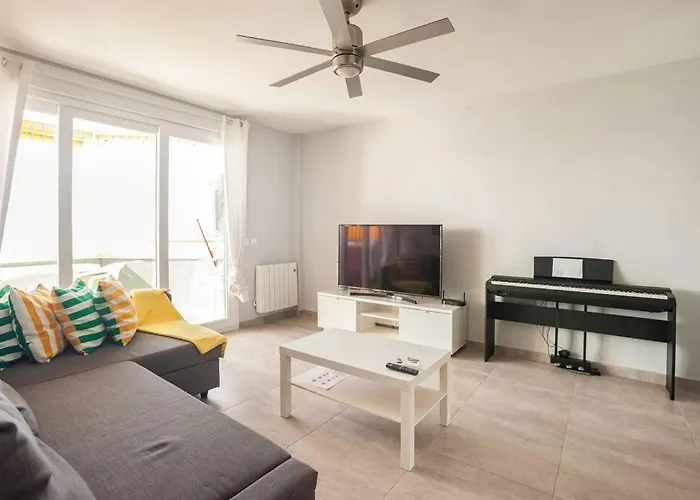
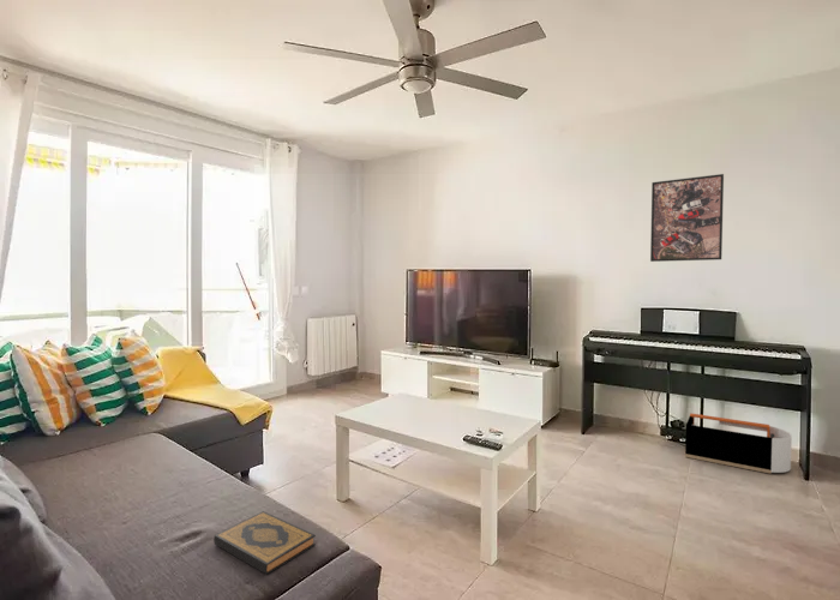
+ storage bin (736, 442)
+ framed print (685, 220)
+ hardback book (264, 539)
